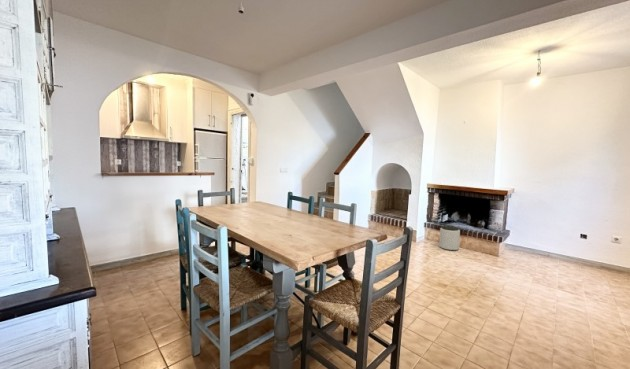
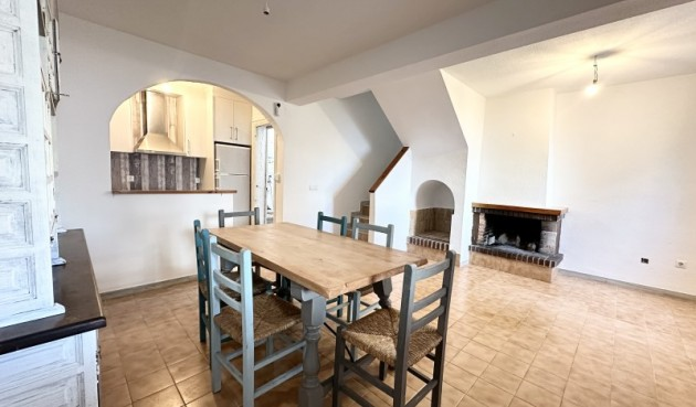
- plant pot (449, 238)
